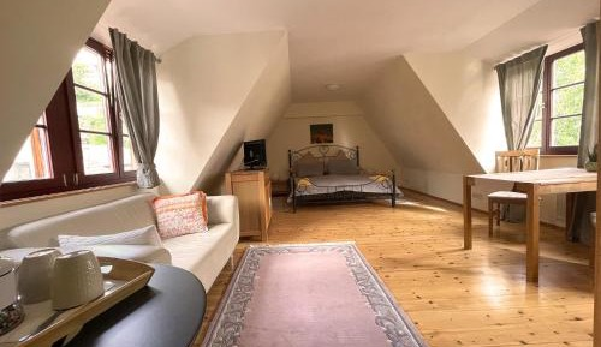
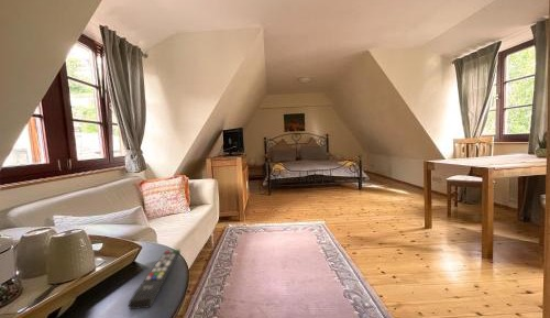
+ remote control (160, 273)
